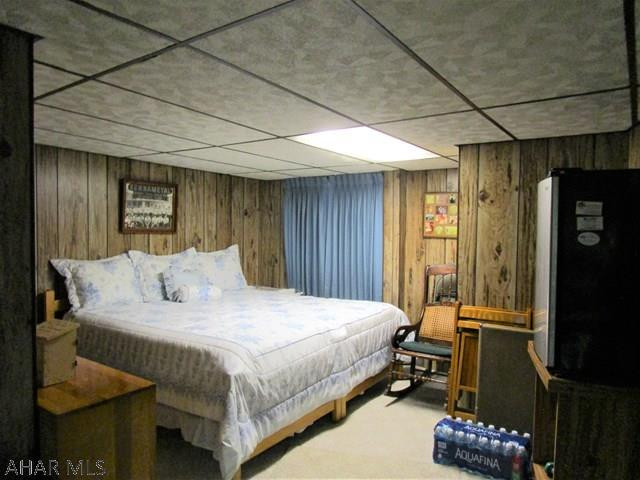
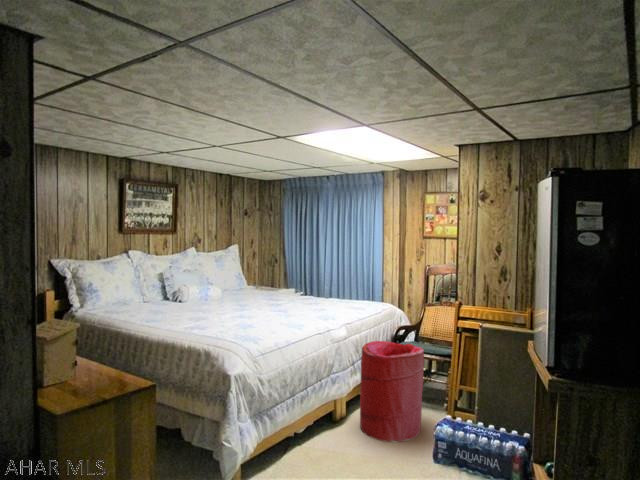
+ laundry hamper (391, 386)
